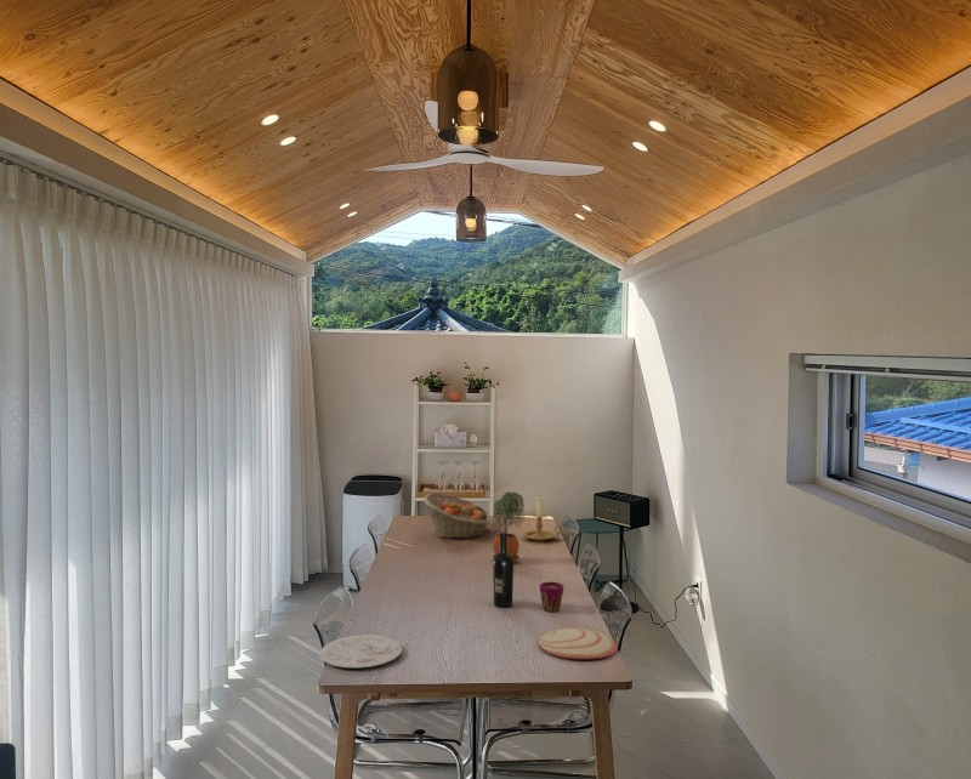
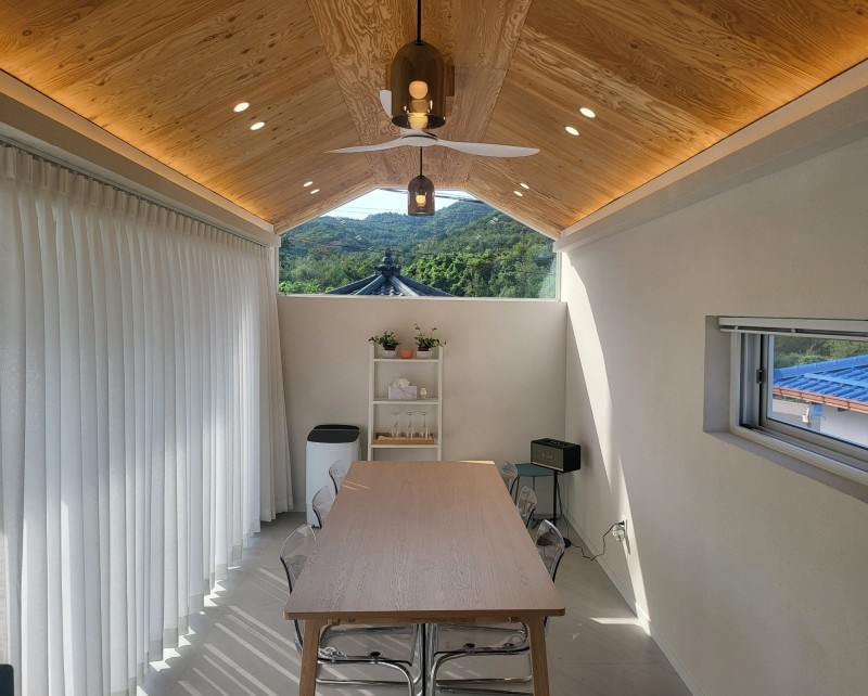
- wine bottle (502, 568)
- potted plant (507, 525)
- plate (577, 639)
- cup (550, 596)
- candle holder (539, 517)
- fruit basket (456, 513)
- plate (360, 652)
